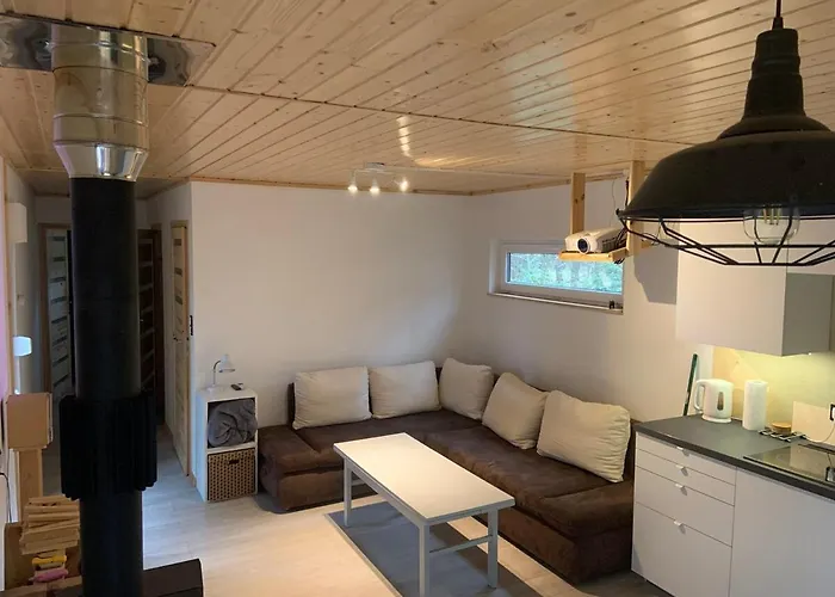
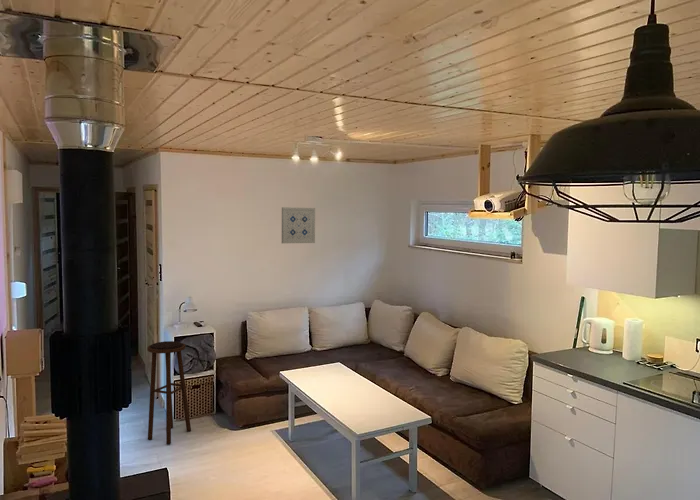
+ stool (168, 389)
+ wall art (298, 225)
